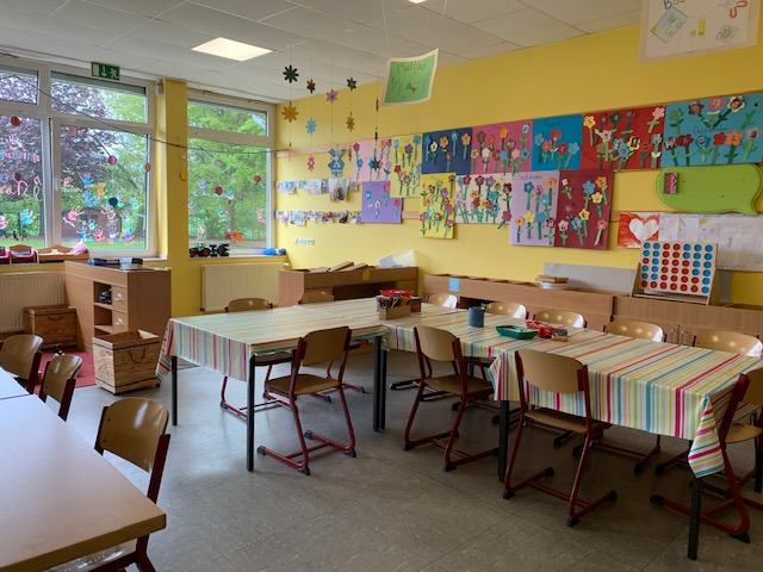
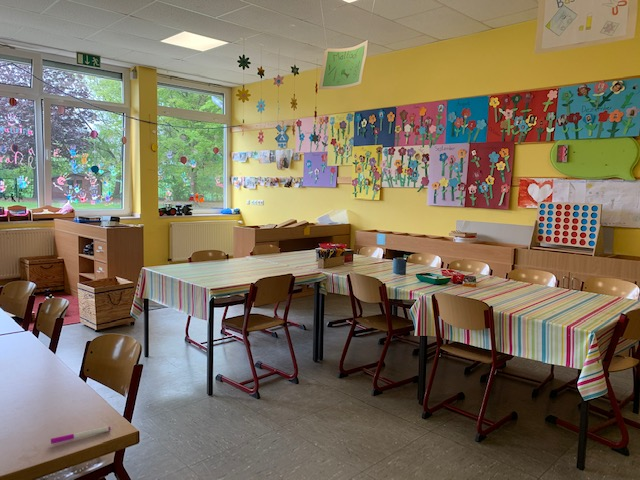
+ pen (81, 434)
